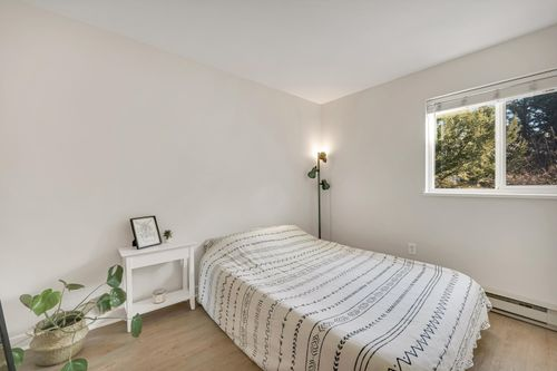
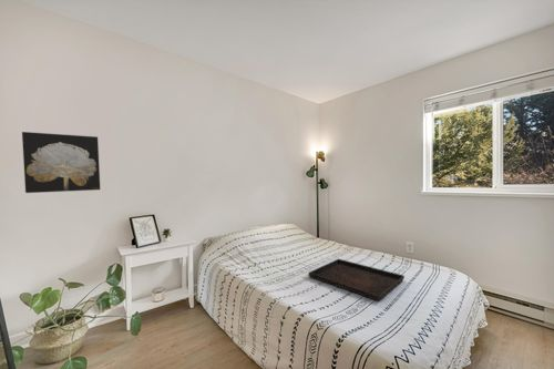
+ serving tray (355, 276)
+ wall art (63, 163)
